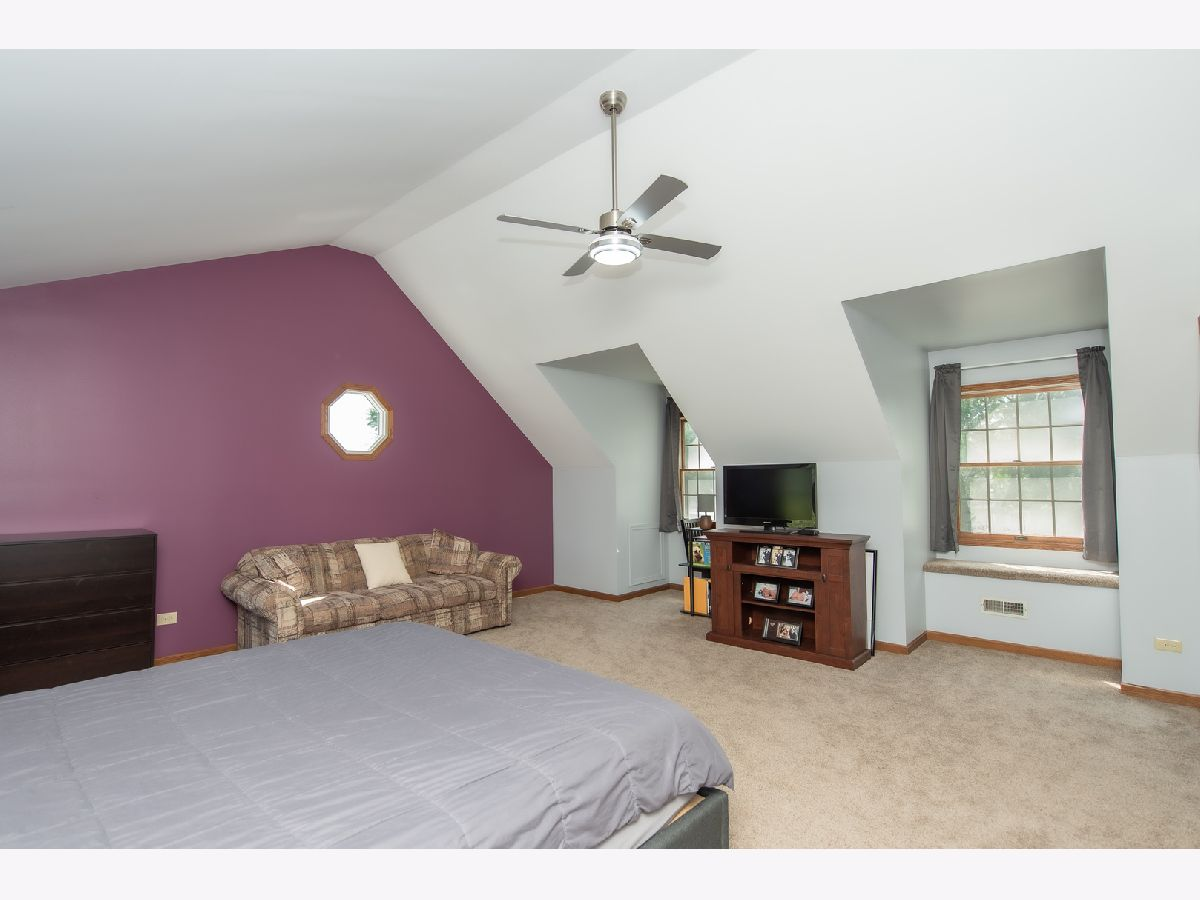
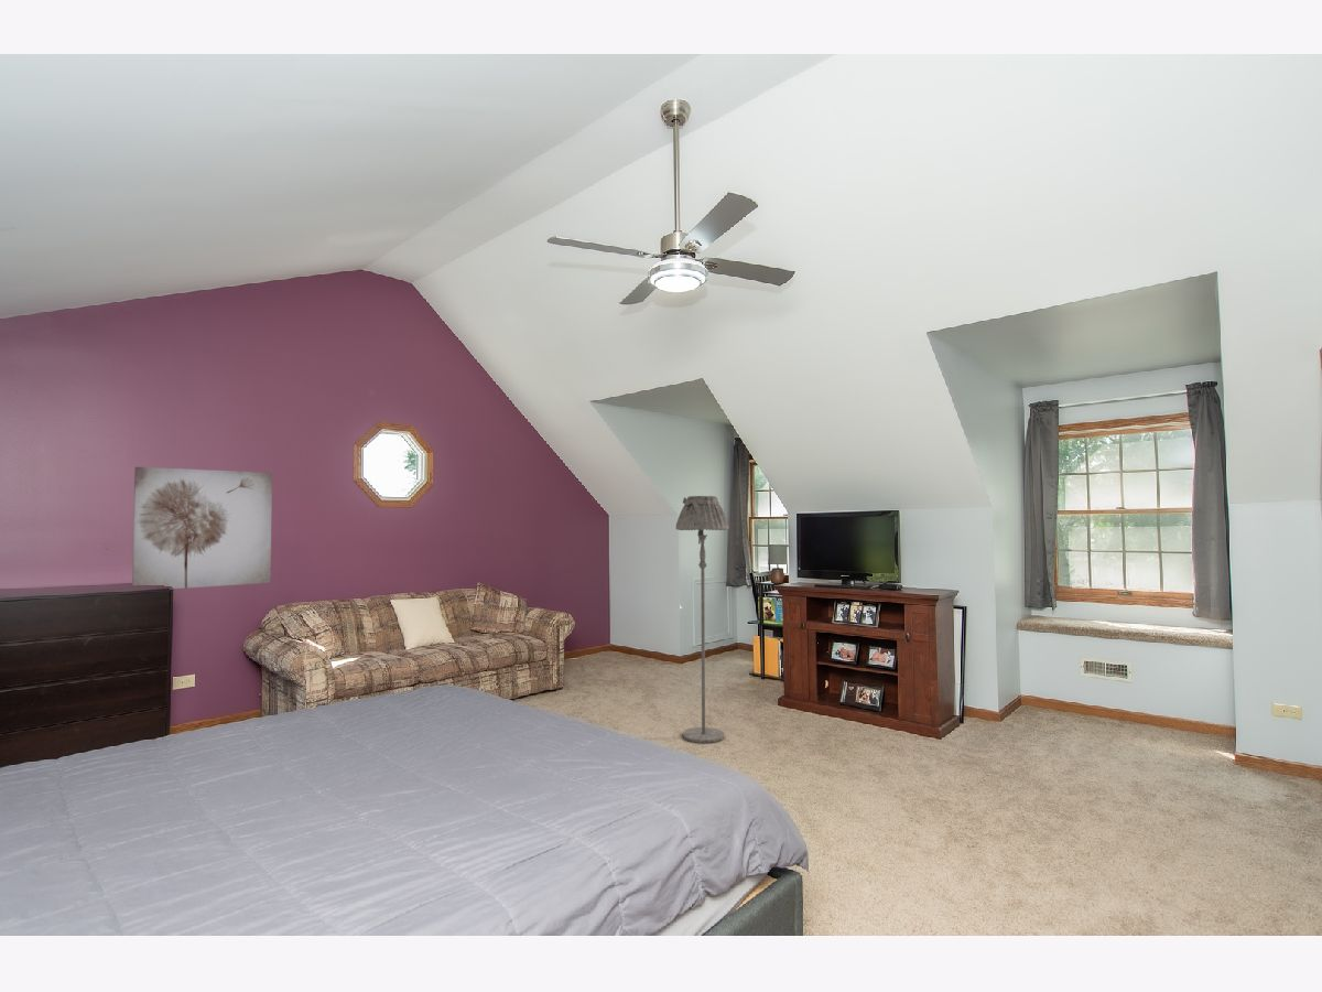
+ floor lamp (702, 615)
+ wall art (206, 528)
